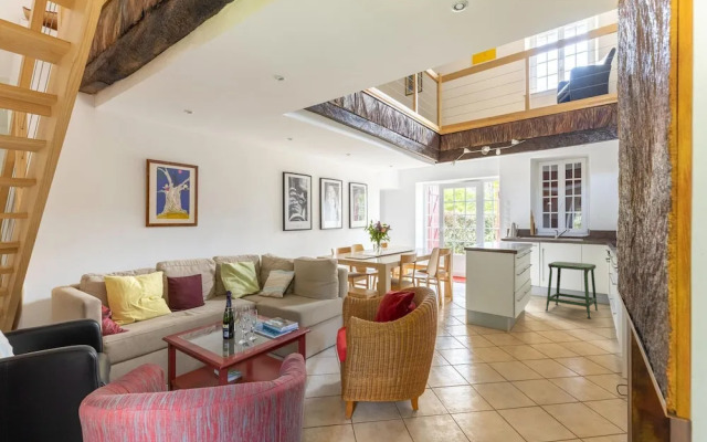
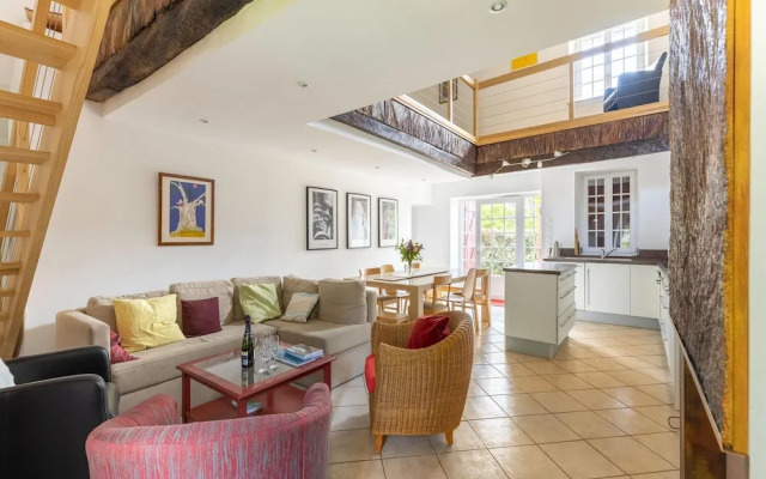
- stool (569, 294)
